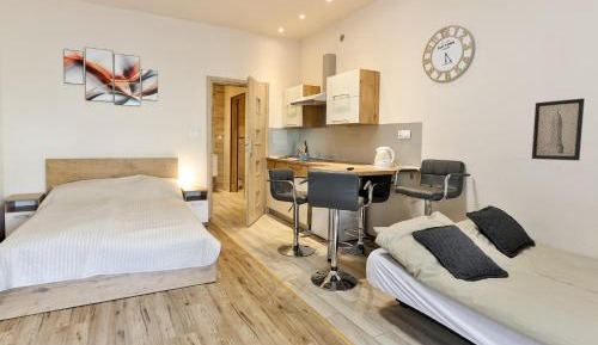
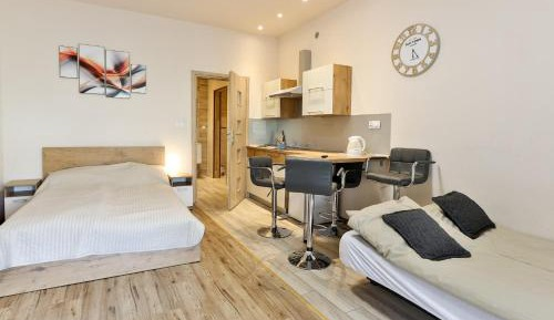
- wall art (556, 130)
